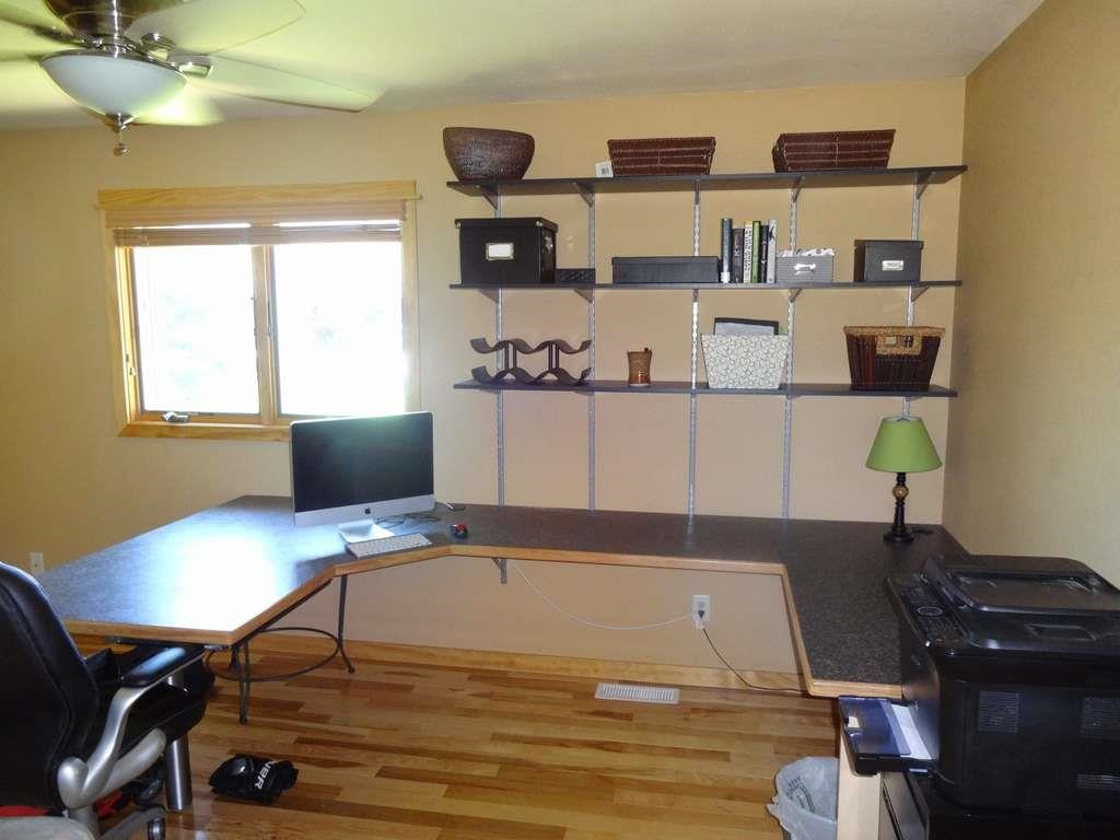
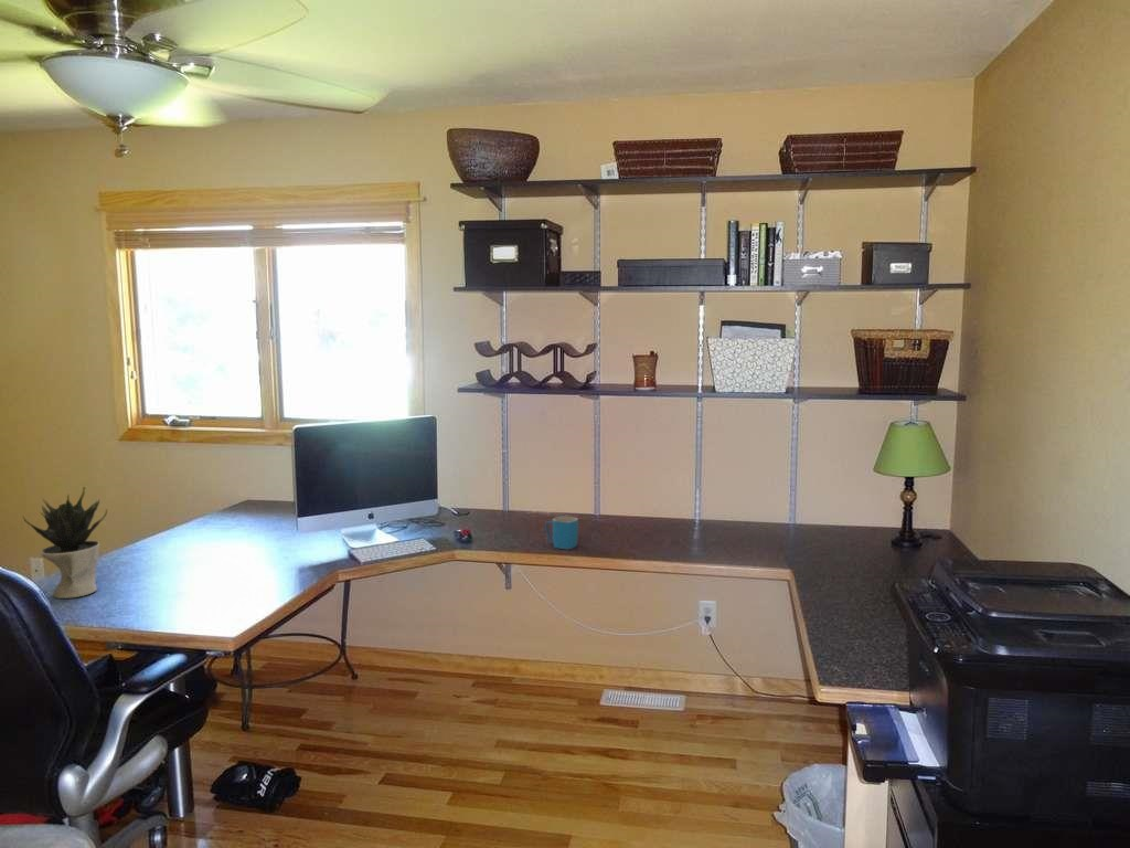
+ mug (561, 531)
+ potted plant (70, 542)
